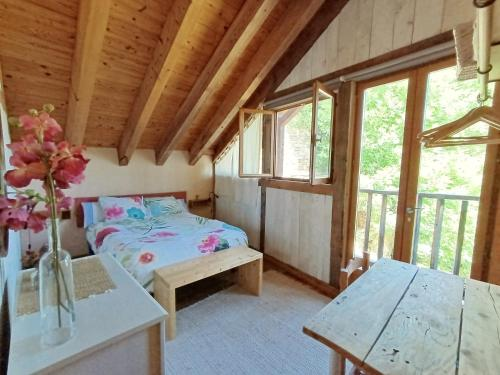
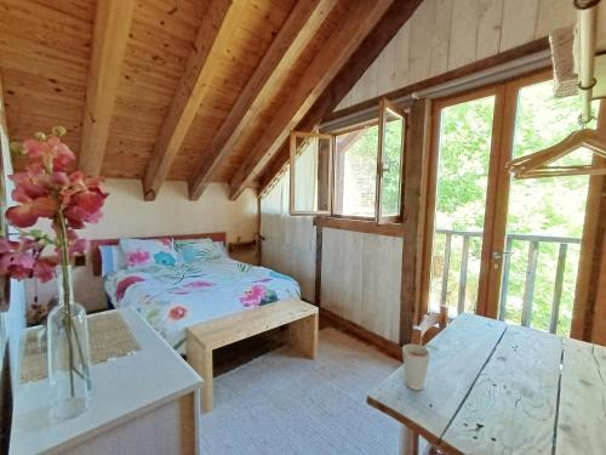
+ cup (418, 364)
